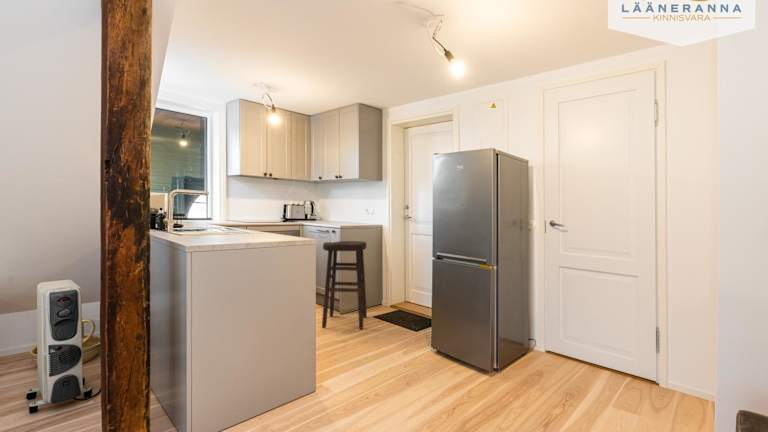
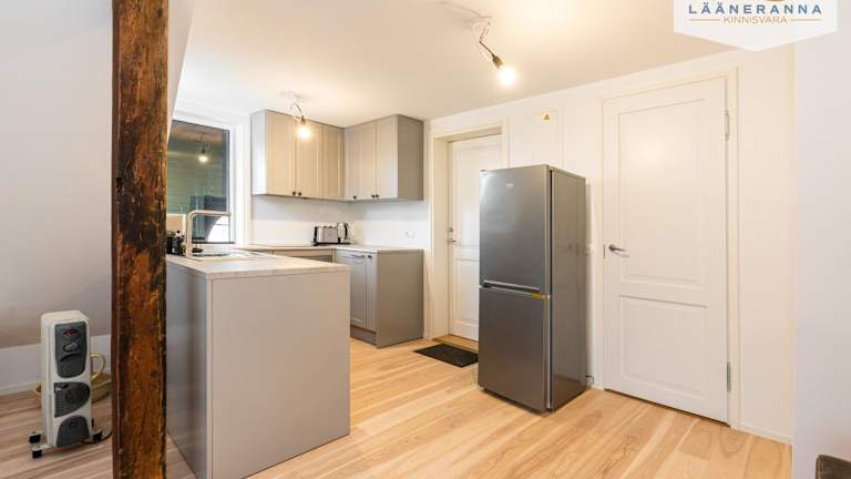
- stool (345, 282)
